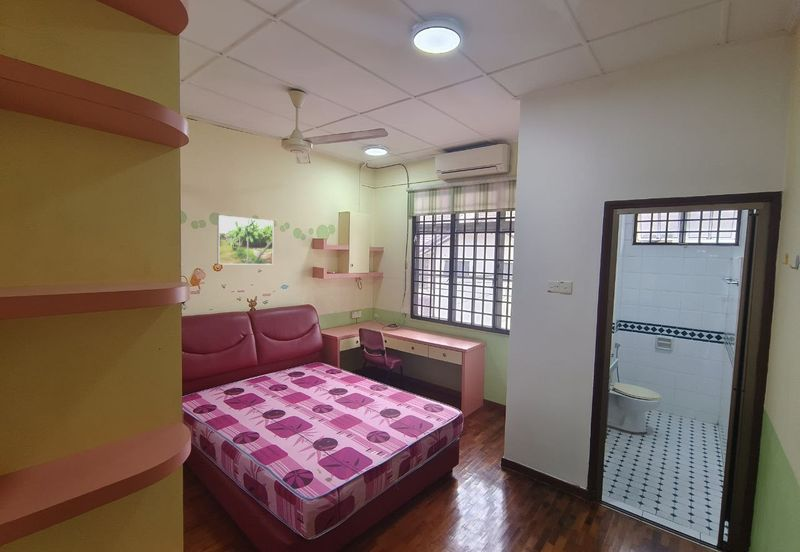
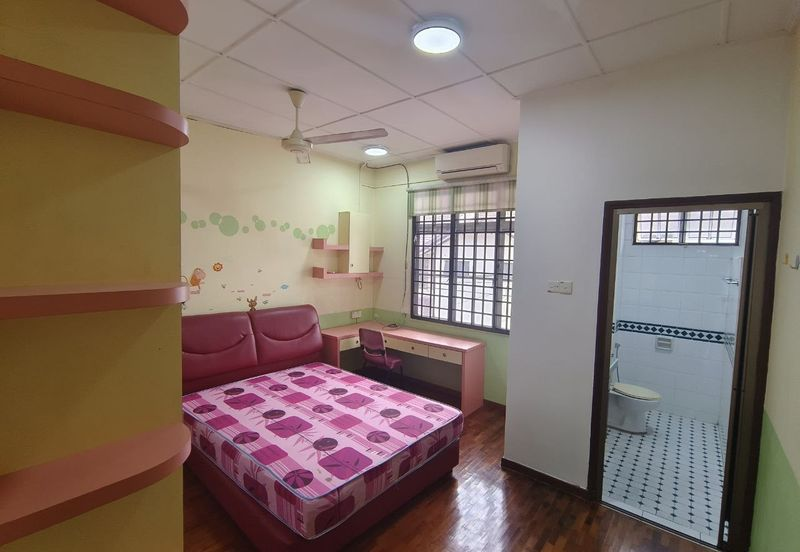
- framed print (246, 241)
